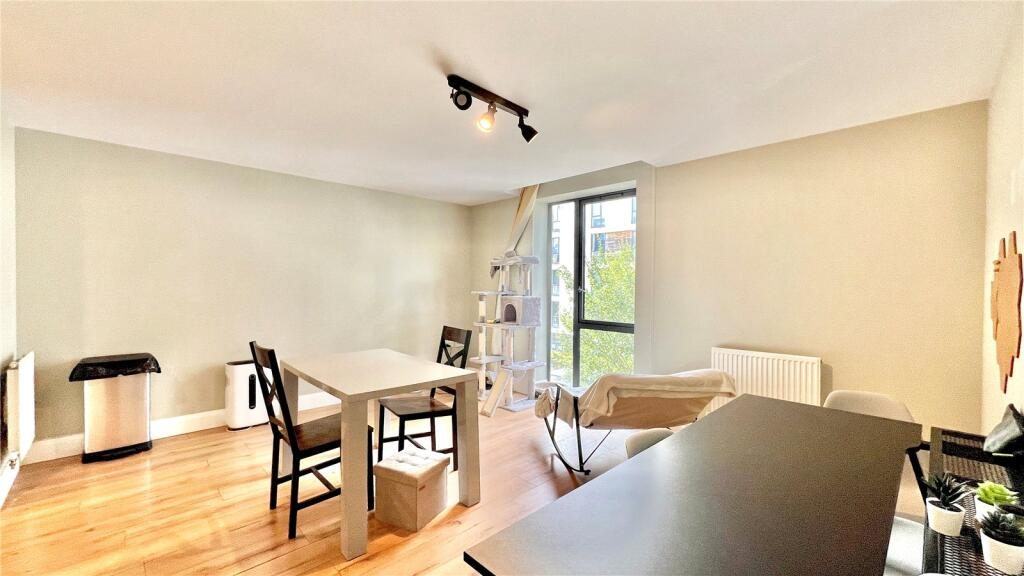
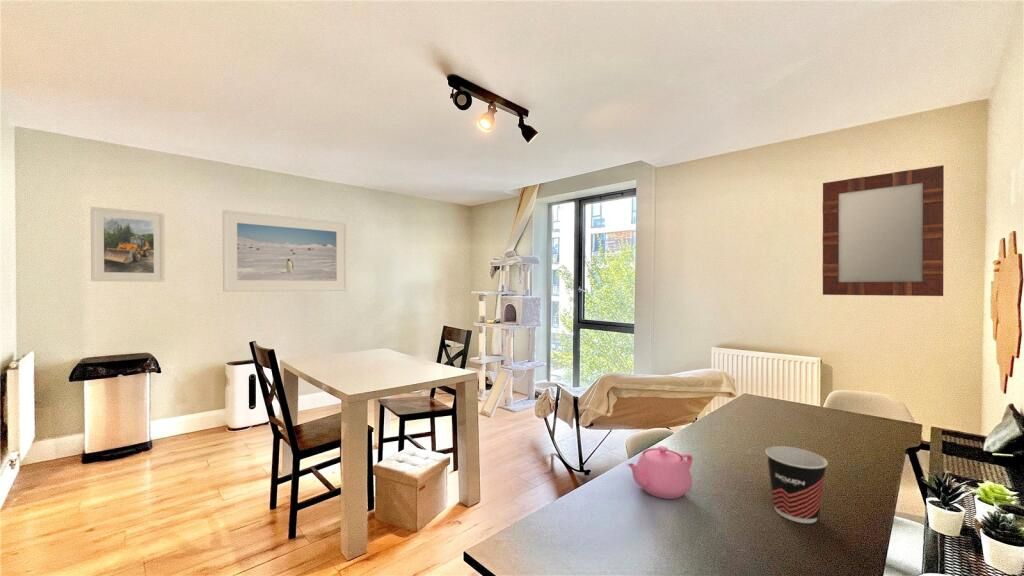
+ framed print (290, 254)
+ cup (795, 484)
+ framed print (129, 245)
+ home mirror (878, 235)
+ teapot (660, 468)
